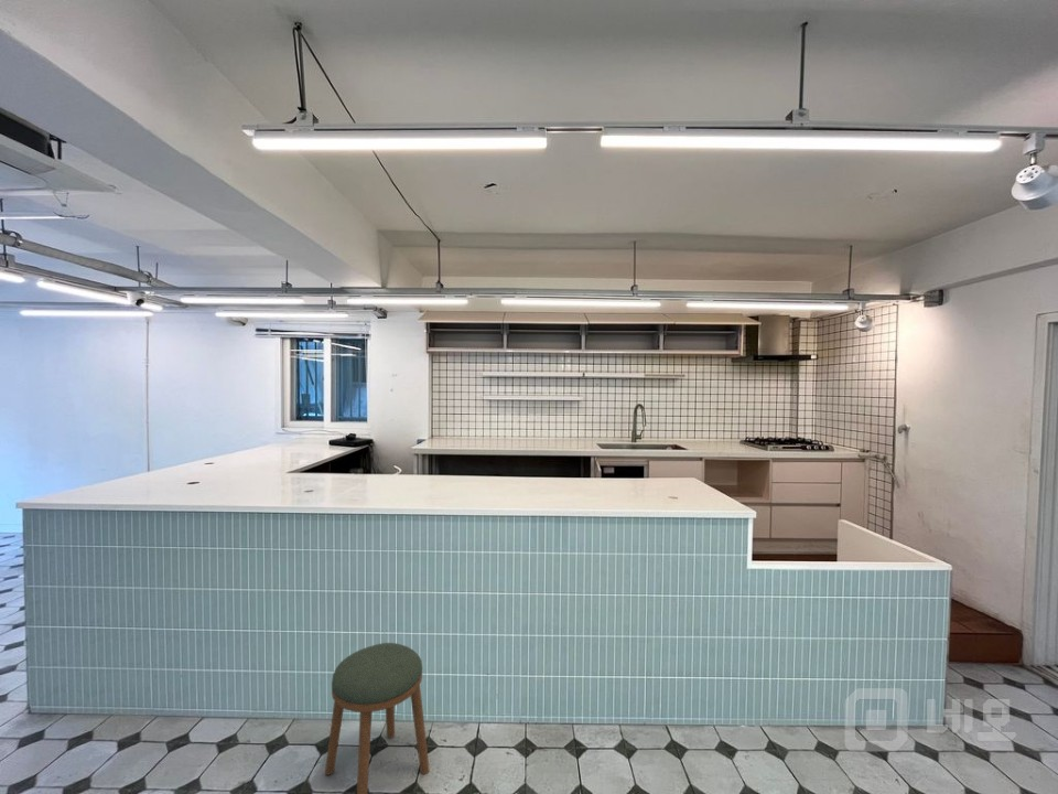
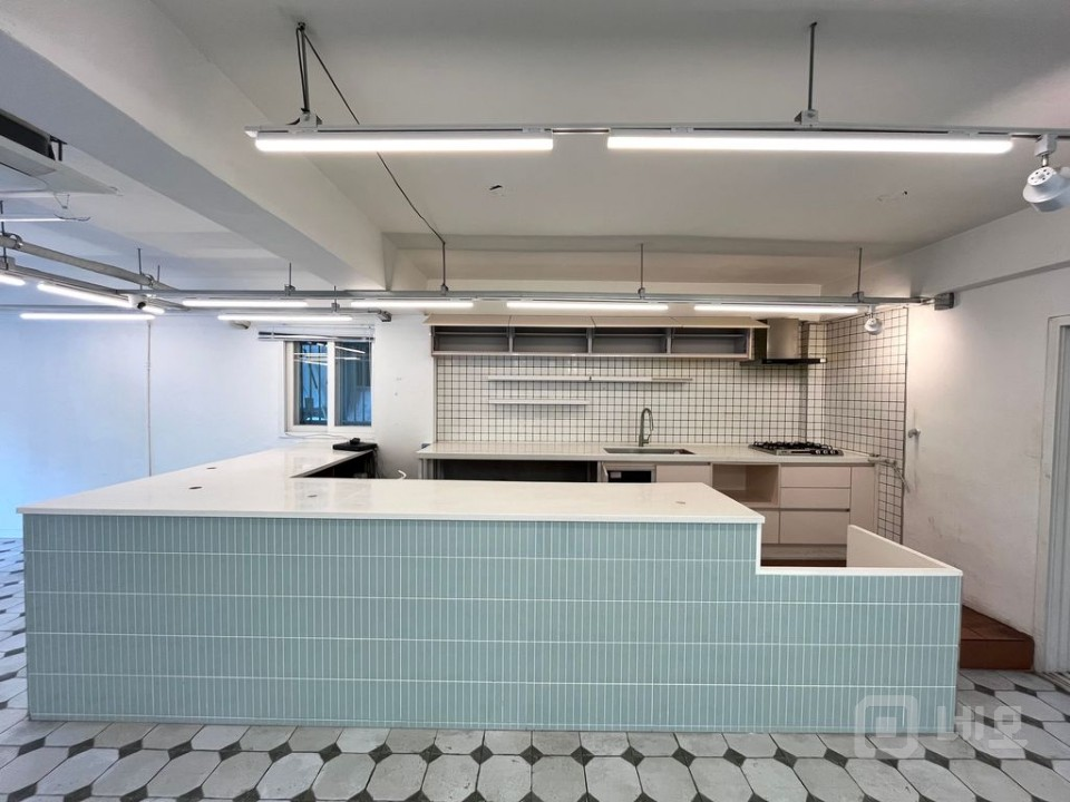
- stool (377, 710)
